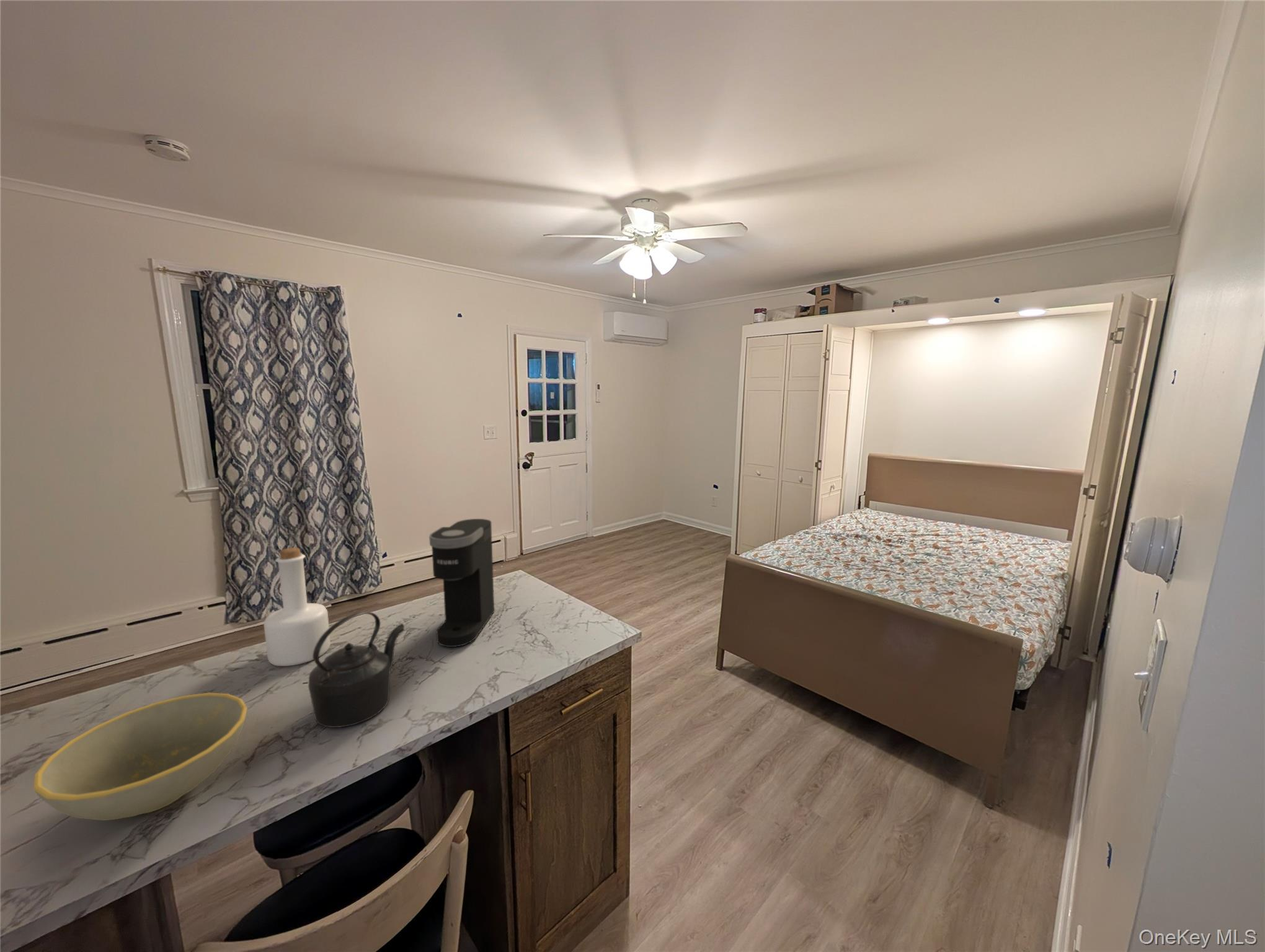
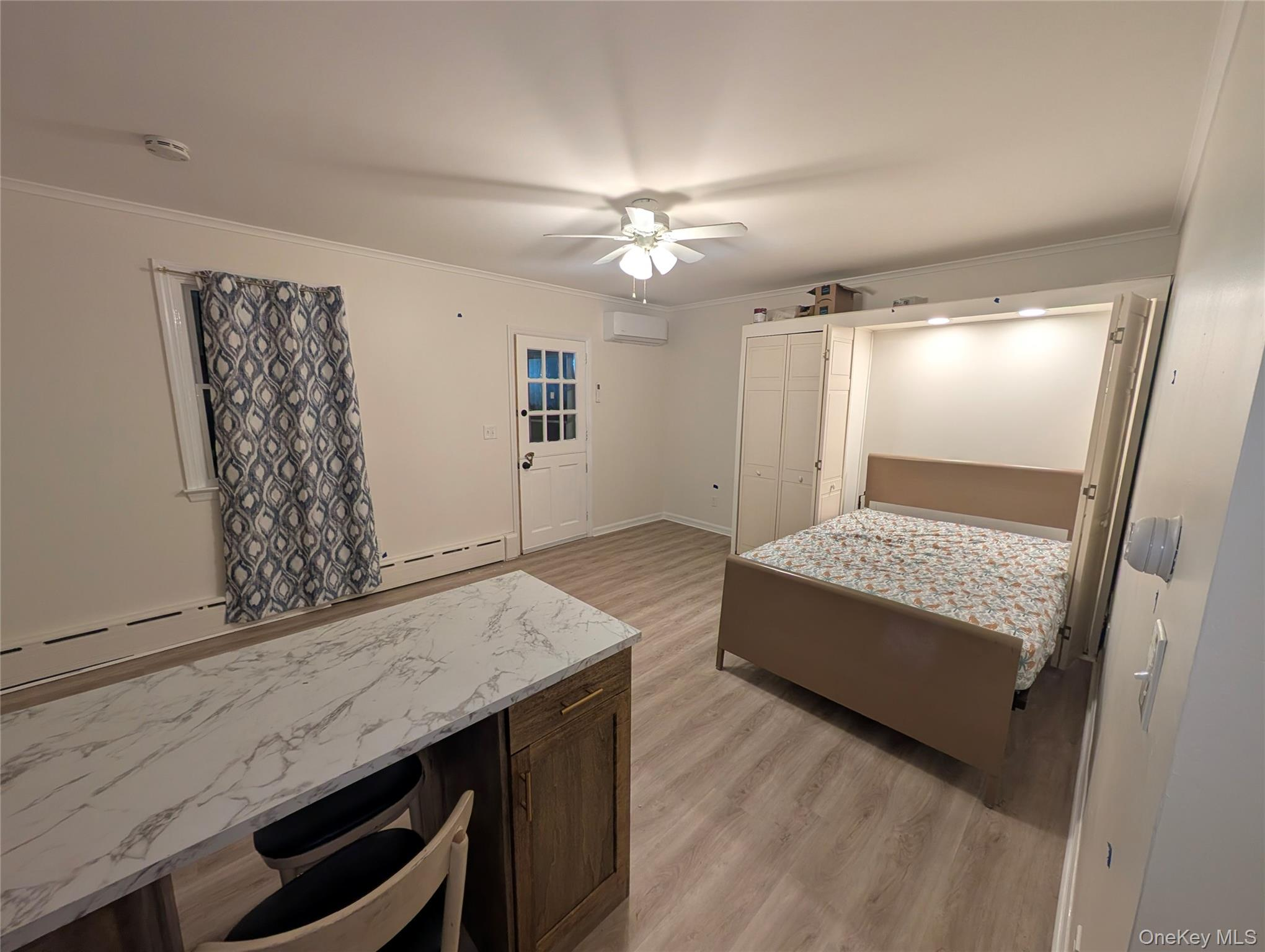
- bowl (156, 766)
- bottle (295, 602)
- kettle (364, 653)
- coffee maker (465, 576)
